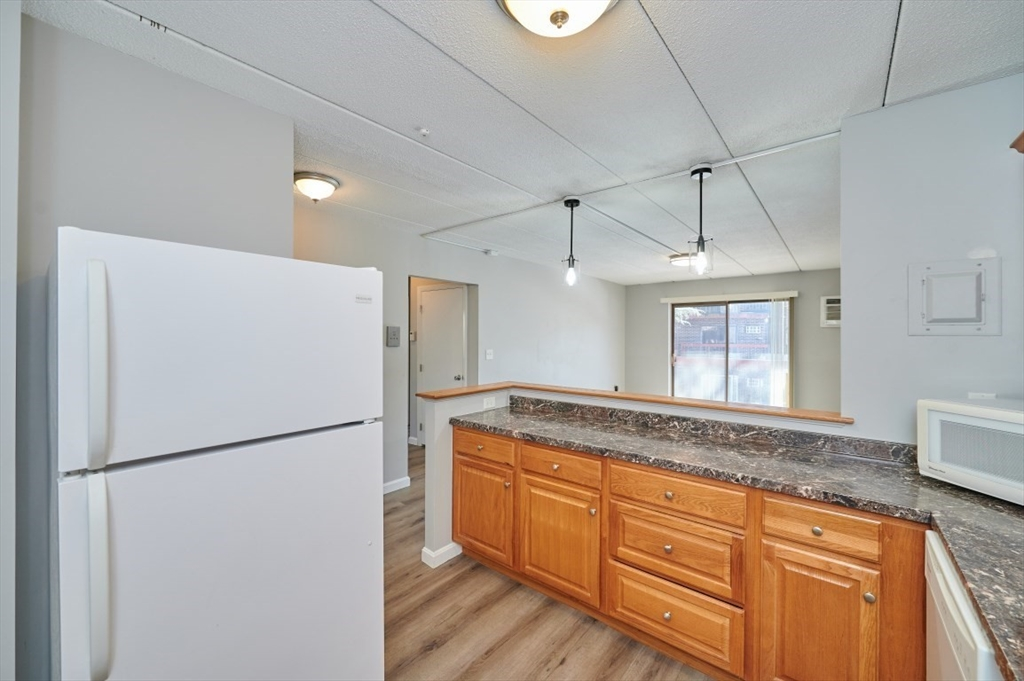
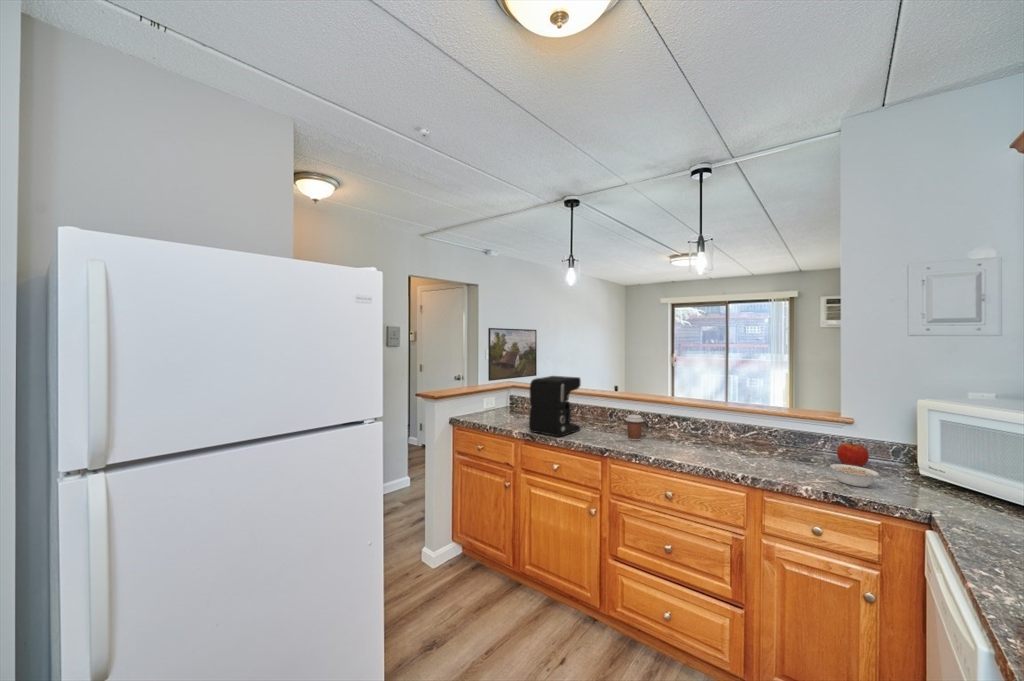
+ coffee cup (634, 427)
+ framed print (514, 353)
+ legume (855, 475)
+ apple (852, 453)
+ coffee maker (557, 404)
